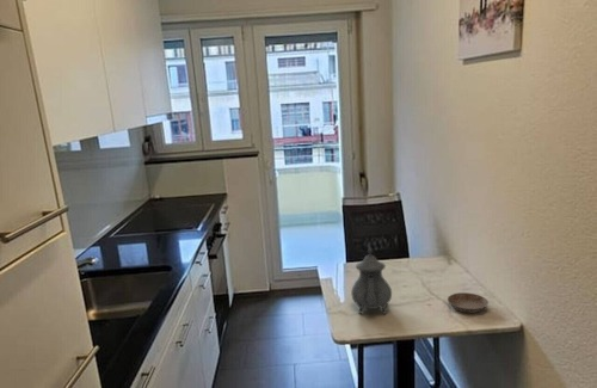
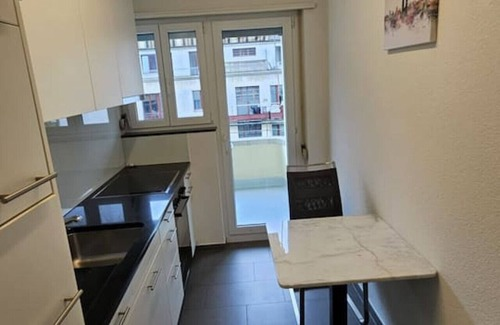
- saucer (467, 303)
- teapot (370, 277)
